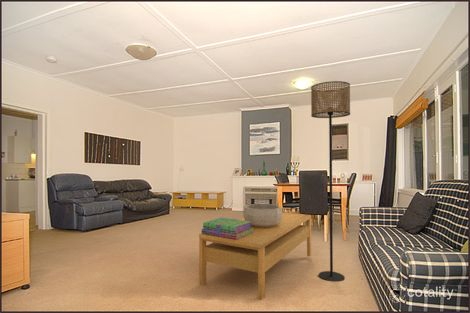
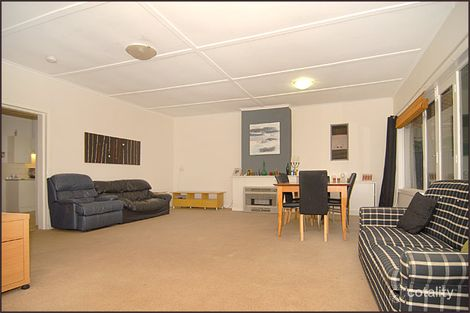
- decorative bowl (262, 215)
- stack of books (227, 227)
- floor lamp (330, 181)
- coffee table (263, 246)
